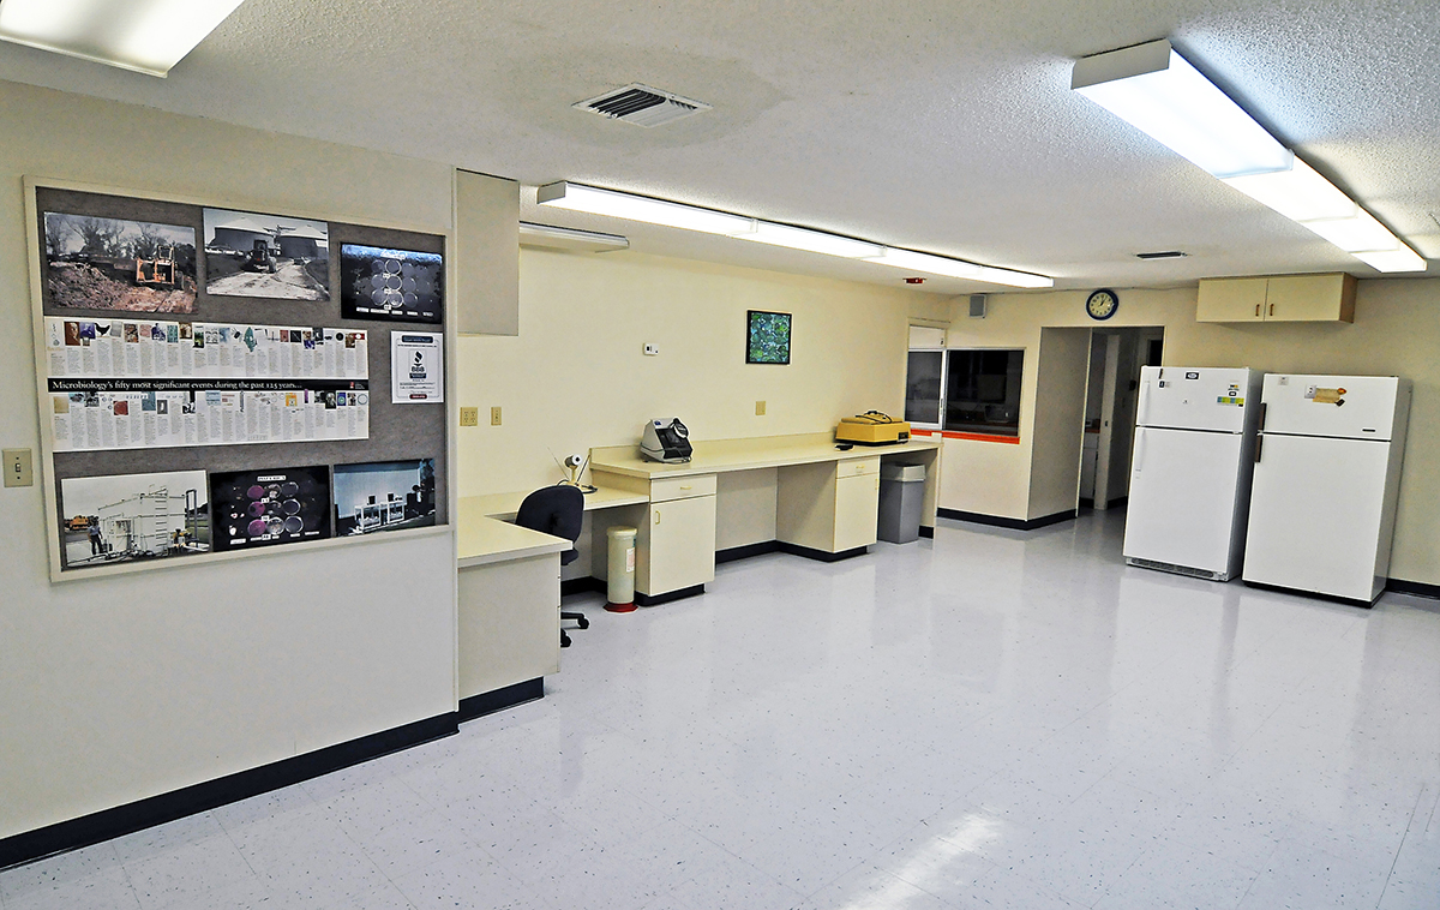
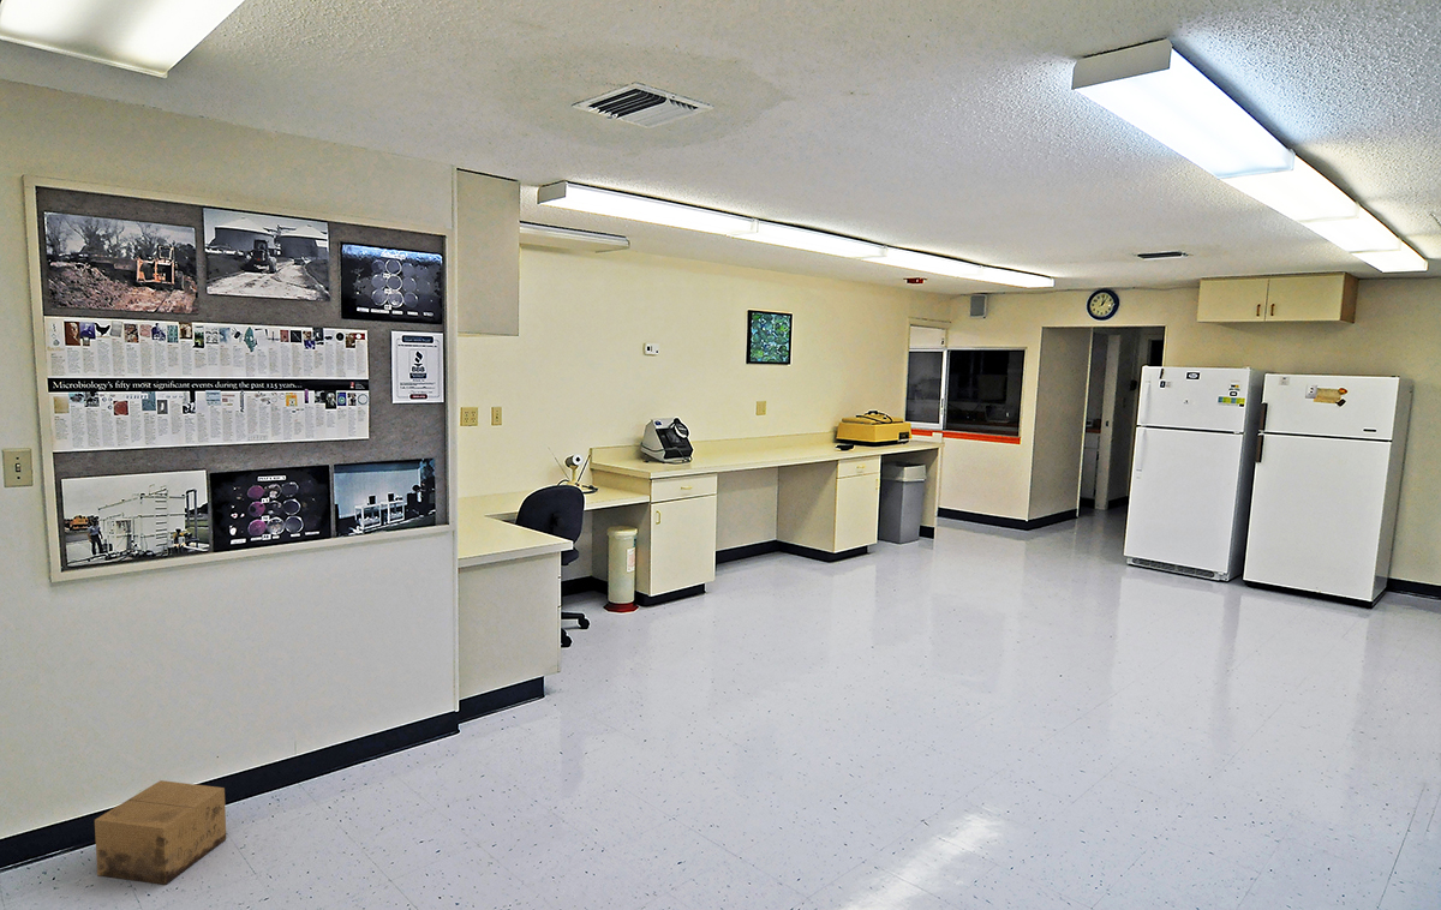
+ cardboard box (162, 830)
